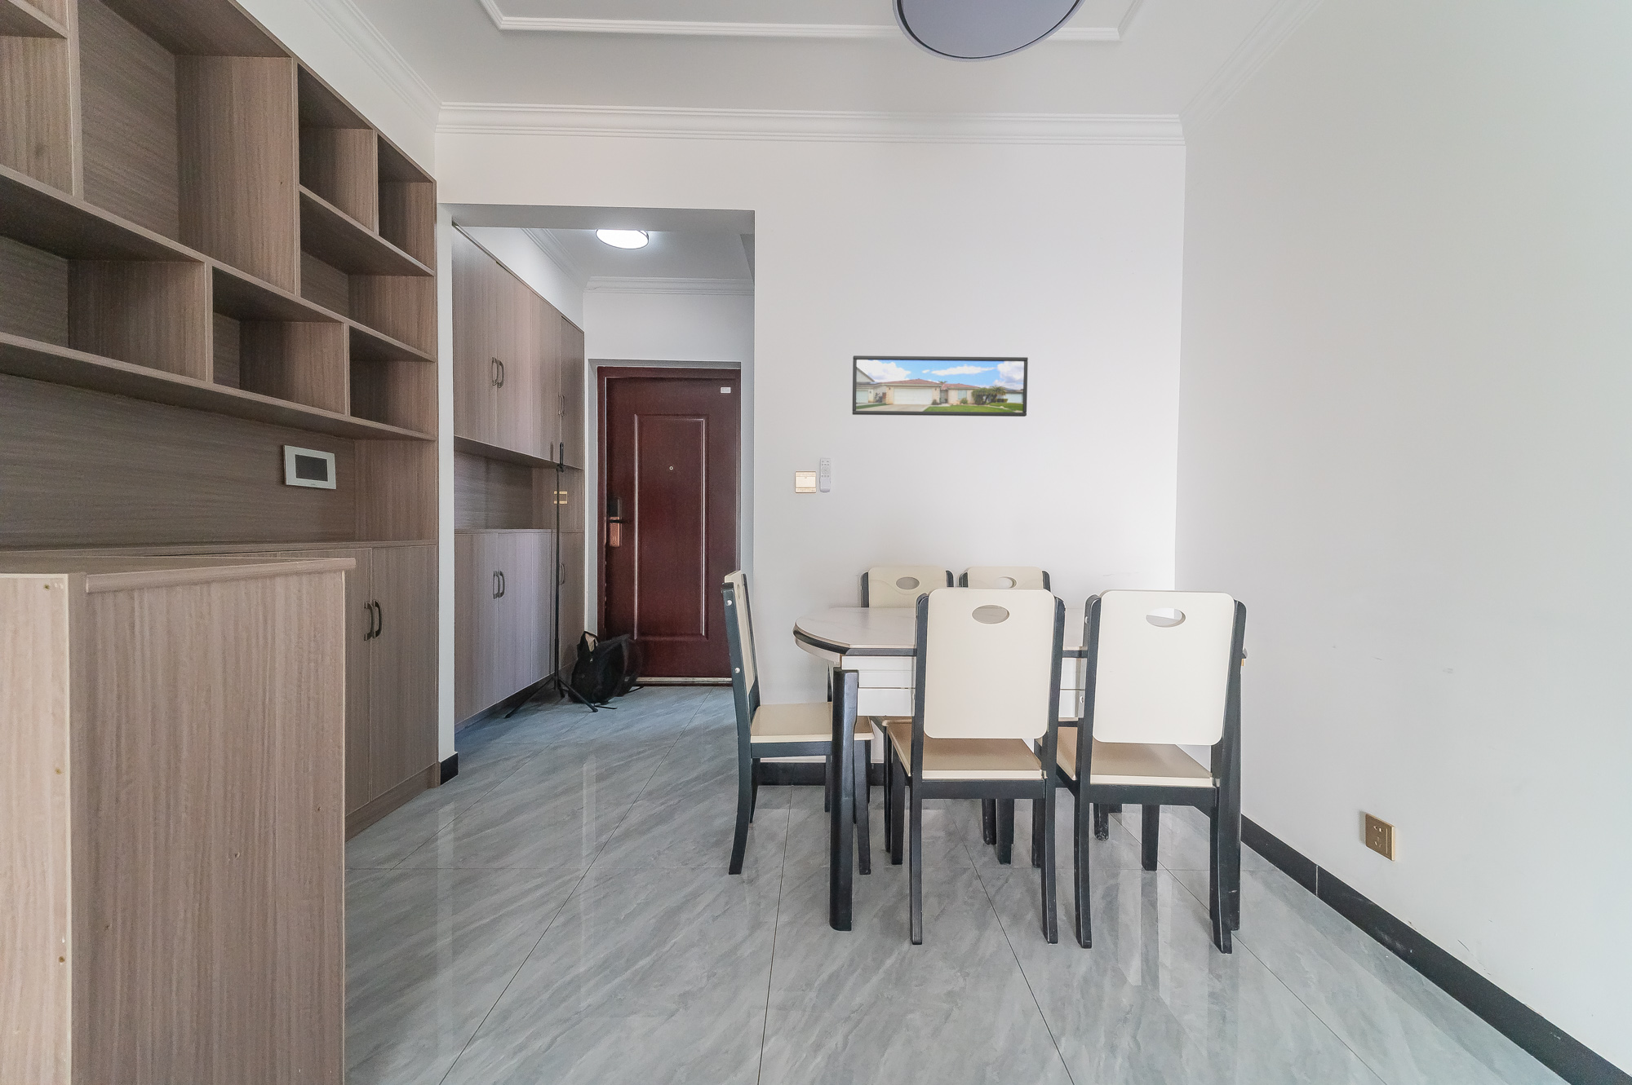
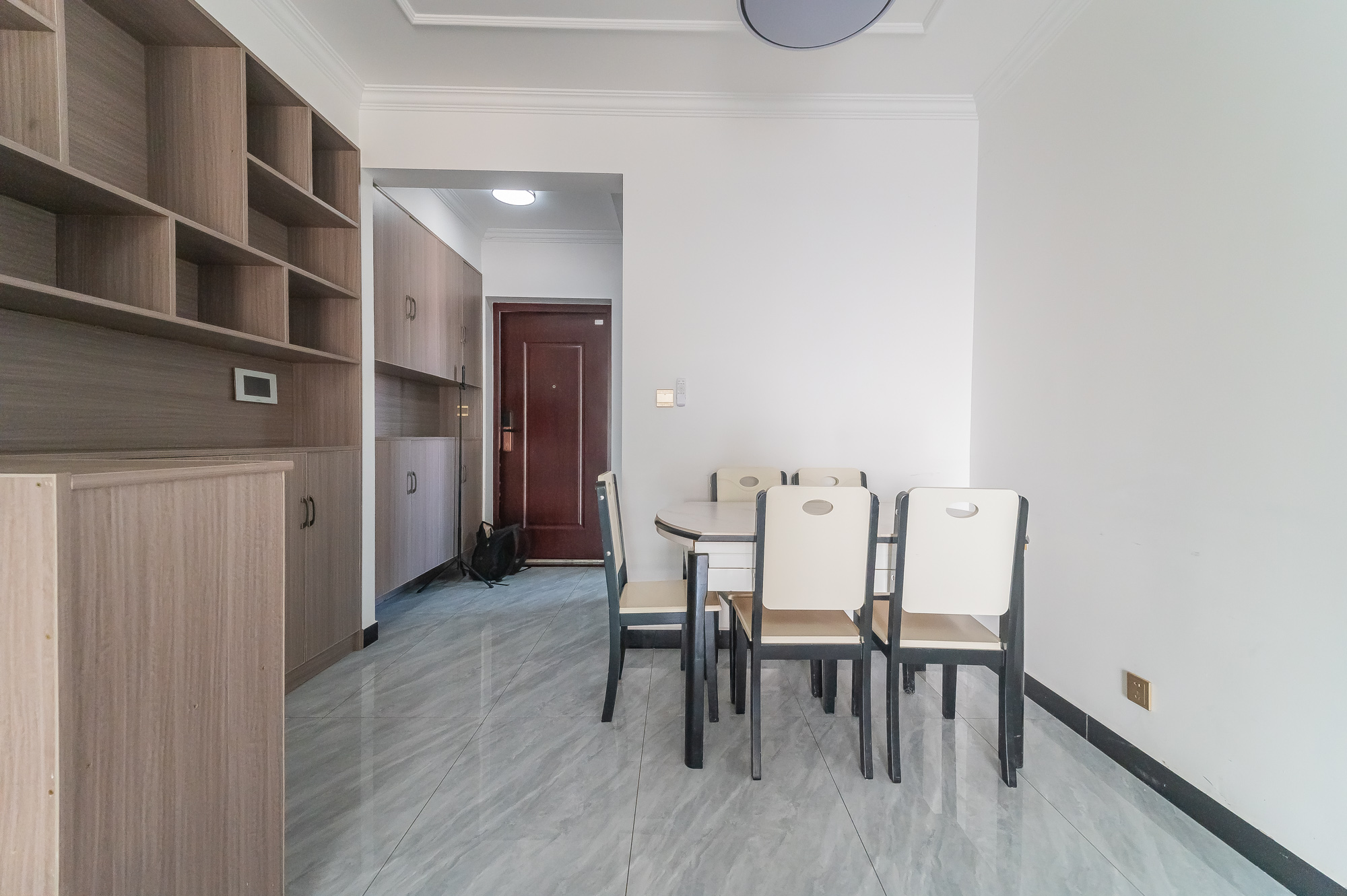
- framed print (939, 385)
